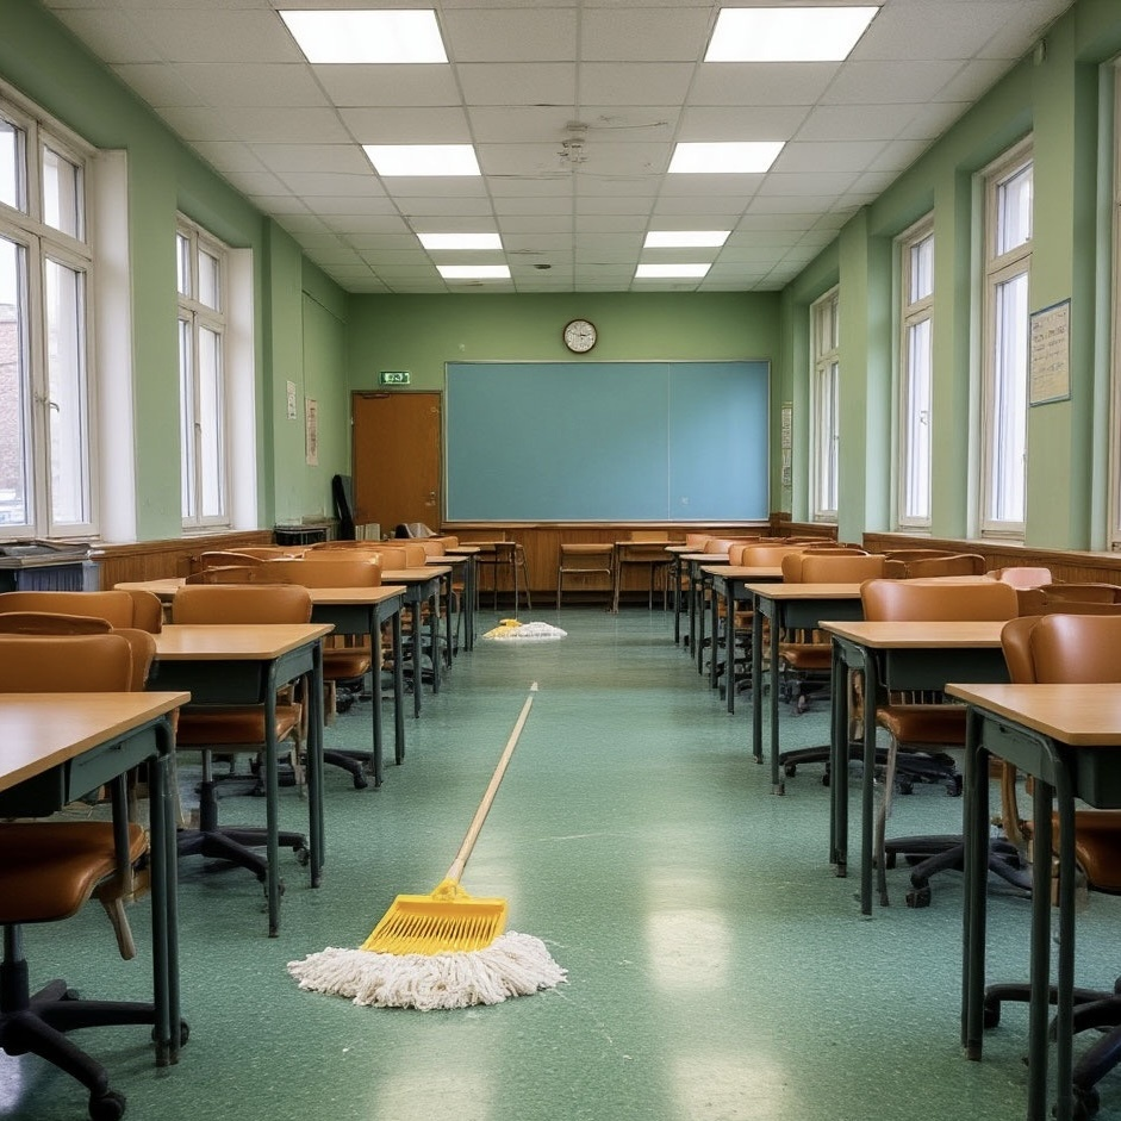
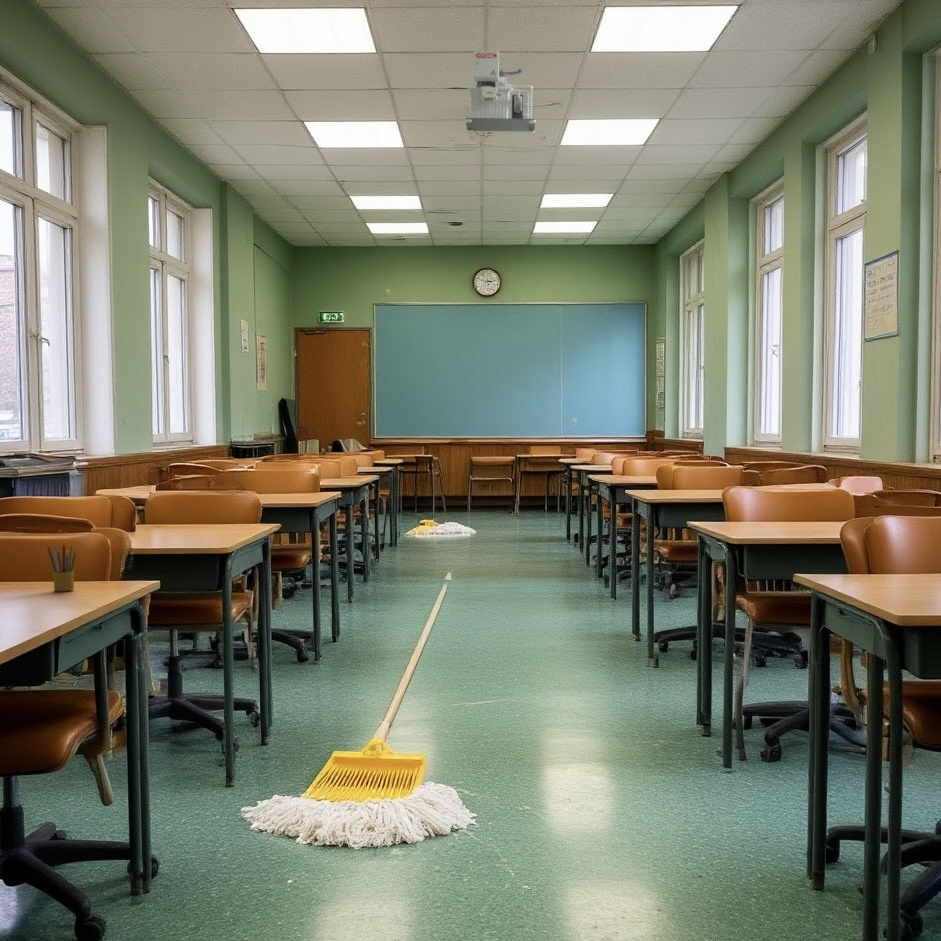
+ projector (500, 92)
+ pencil box (63, 566)
